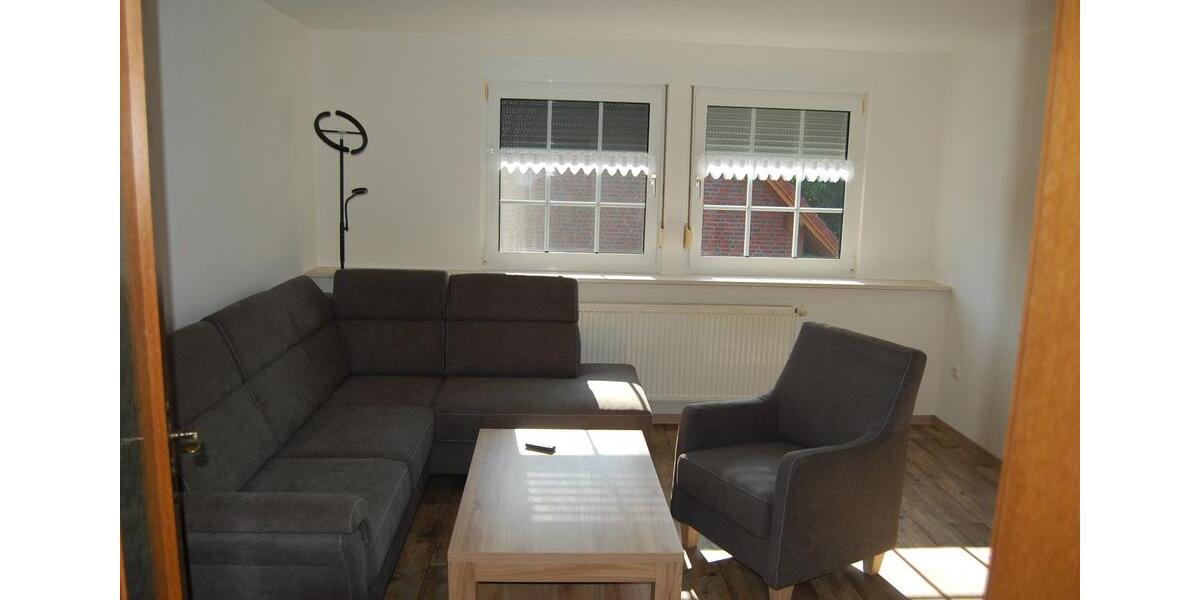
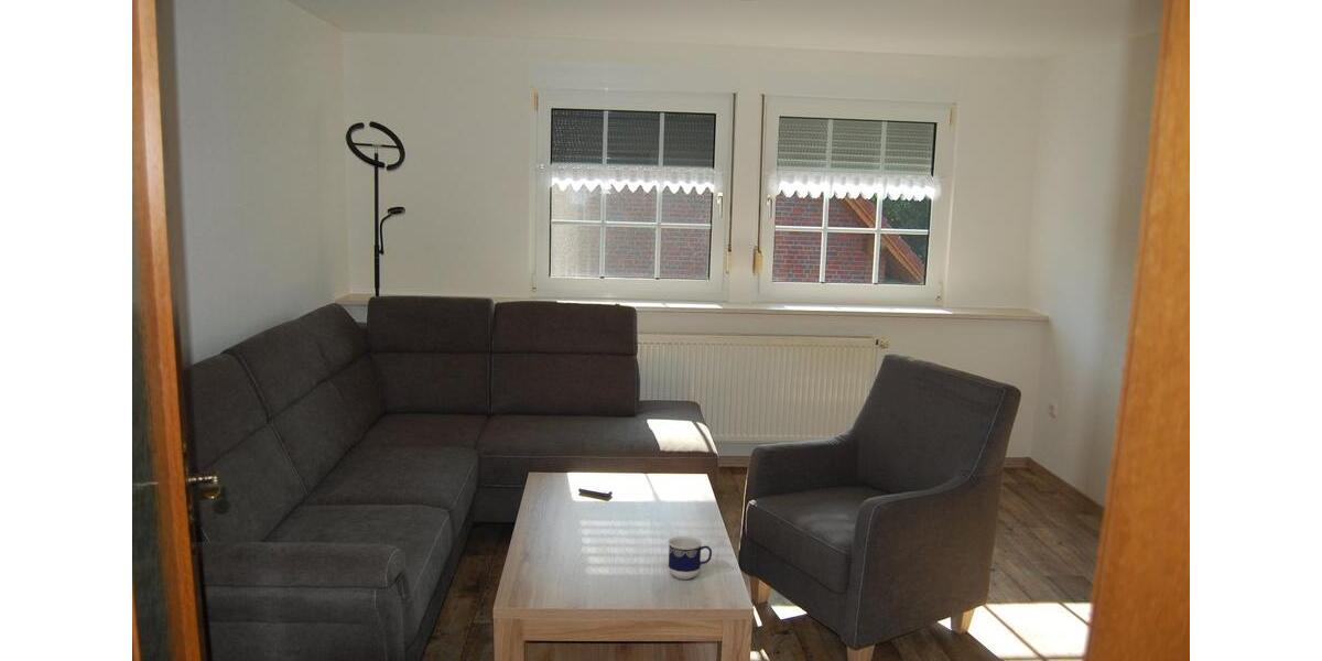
+ cup (690, 559)
